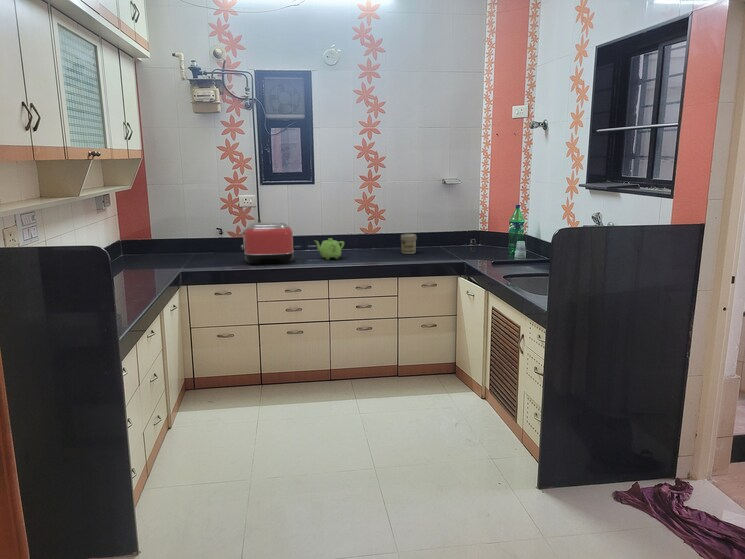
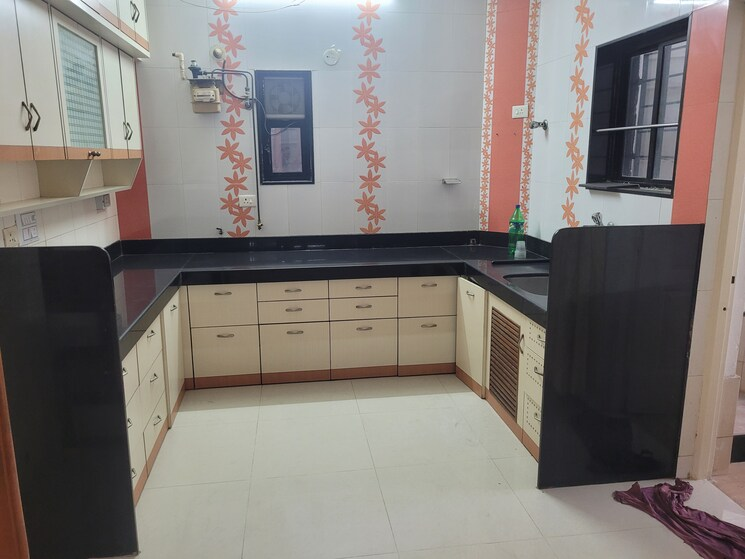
- toaster (266, 242)
- teapot (329, 248)
- jar (408, 243)
